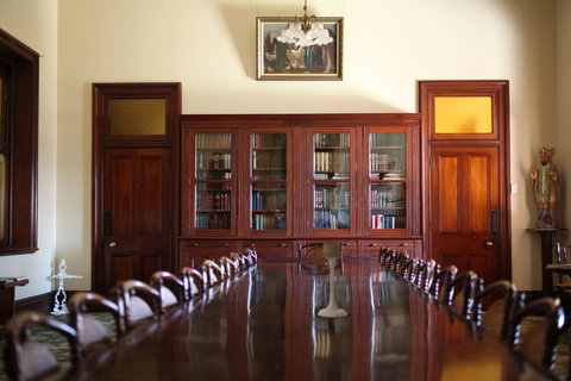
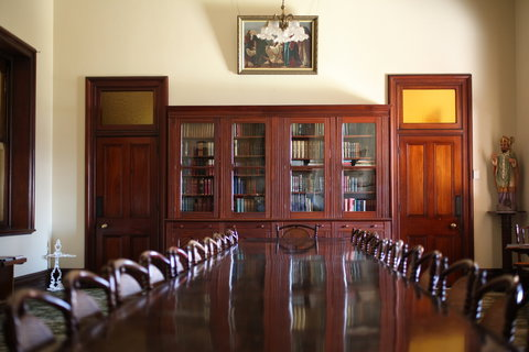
- candle holder (332, 277)
